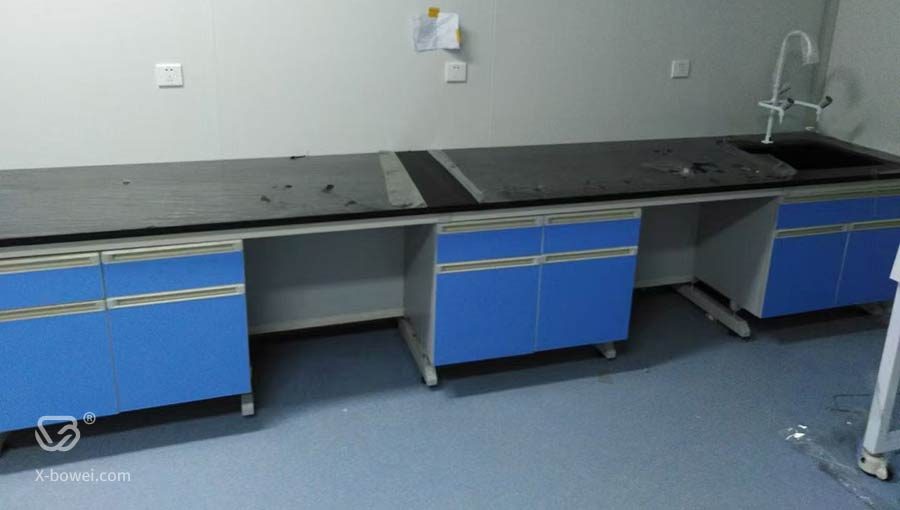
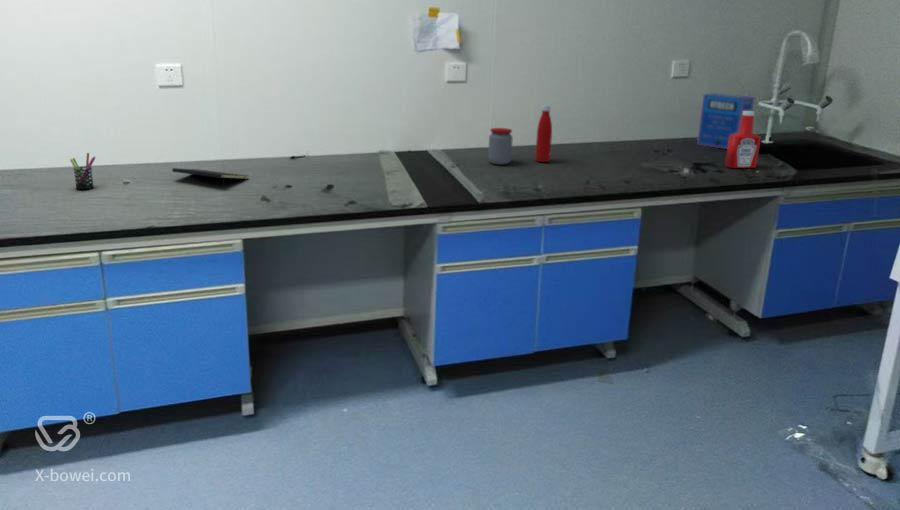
+ jar (500, 145)
+ bottle (544, 133)
+ notepad (211, 173)
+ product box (725, 121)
+ soap bottle (744, 139)
+ pen holder (82, 170)
